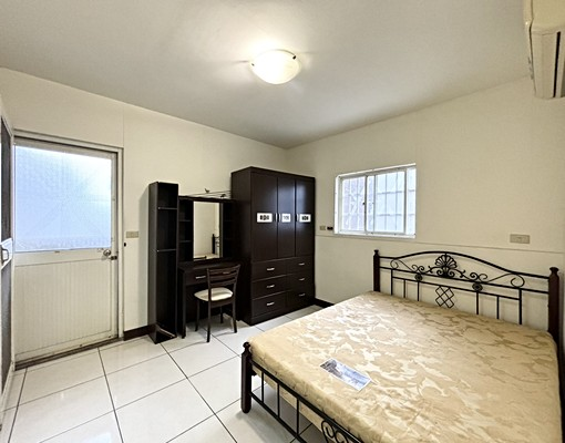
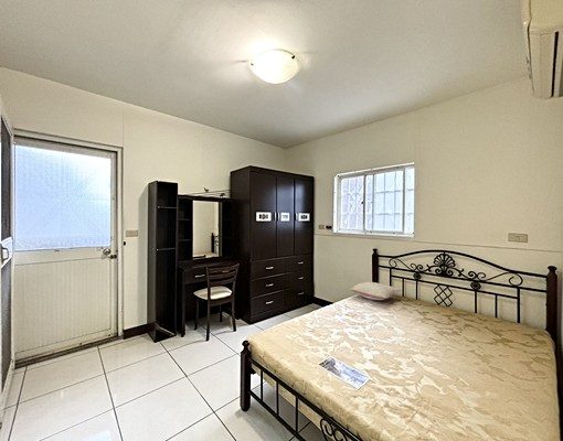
+ pillow (375, 290)
